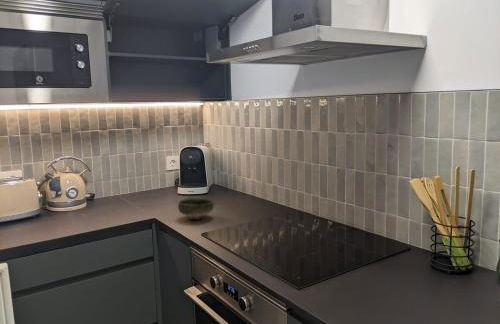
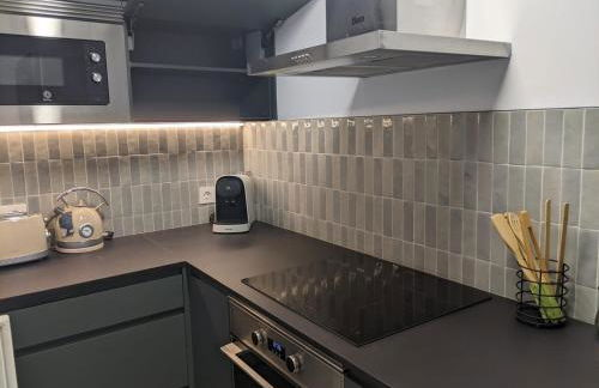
- bowl (196, 209)
